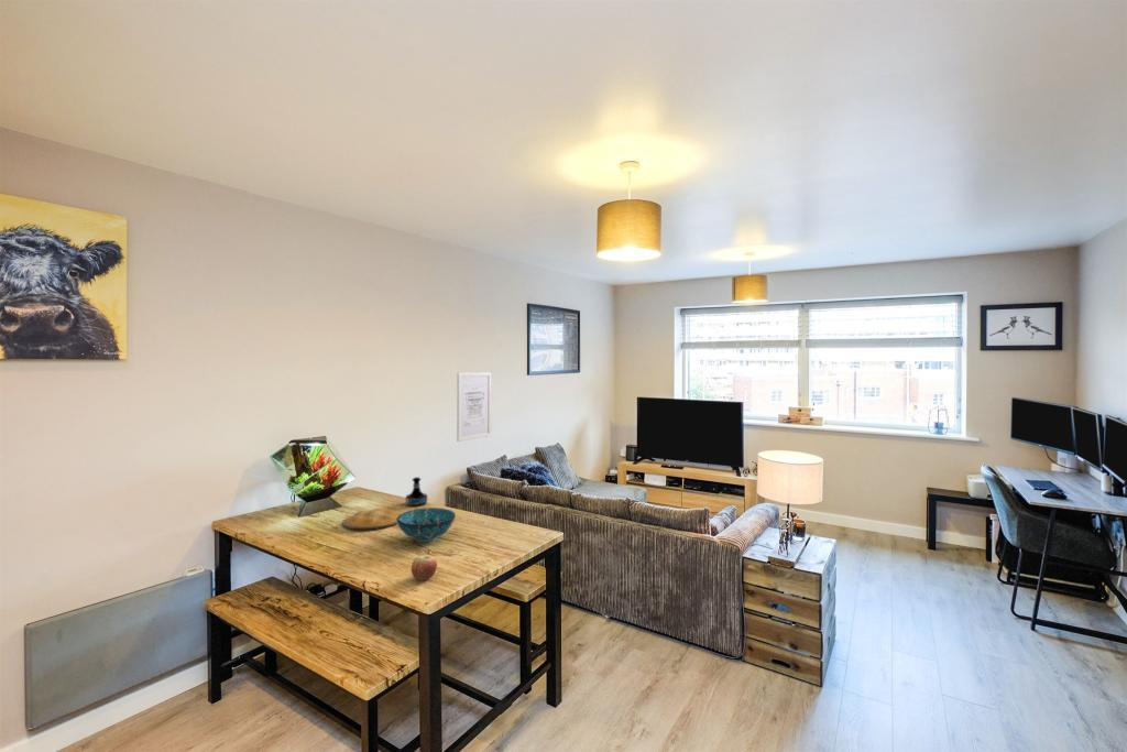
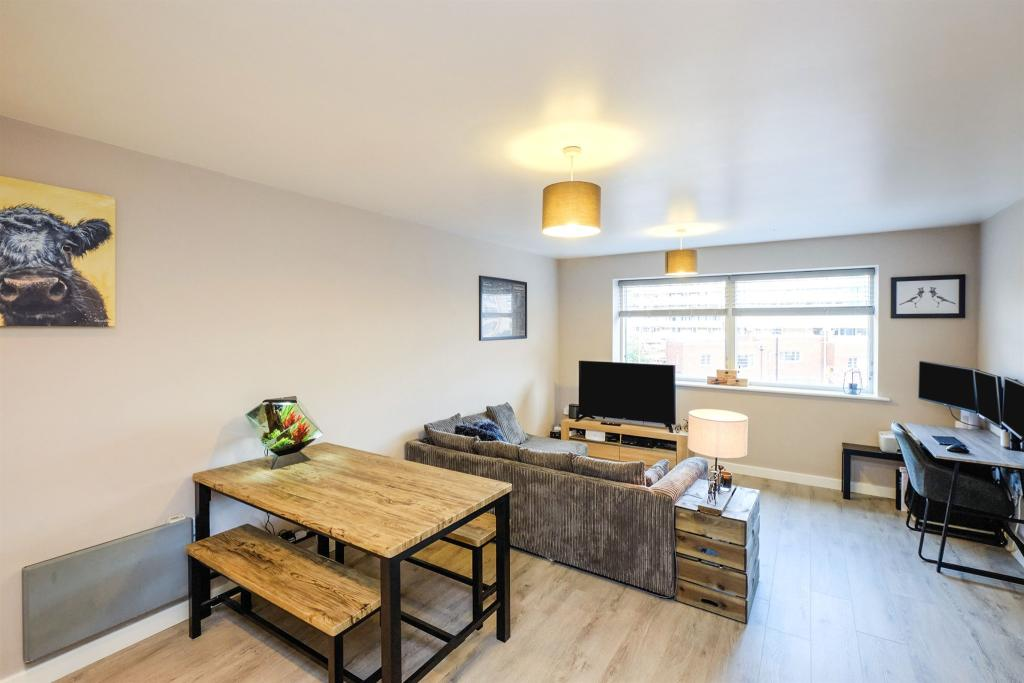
- tequila bottle (416, 490)
- plate (373, 515)
- wall art (474, 405)
- apple (424, 567)
- decorative bowl (426, 526)
